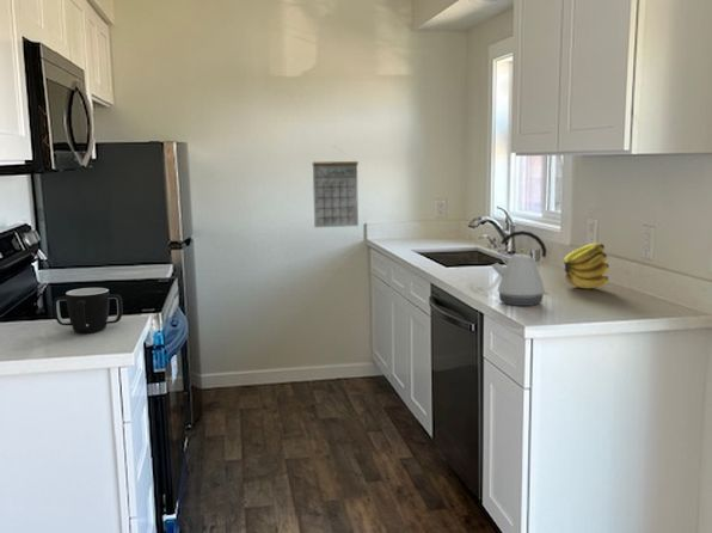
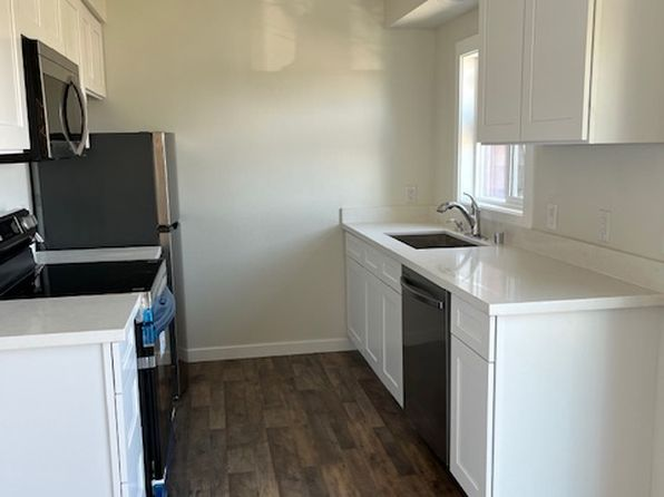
- calendar (336, 186)
- banana (584, 264)
- kettle (520, 266)
- mug (88, 310)
